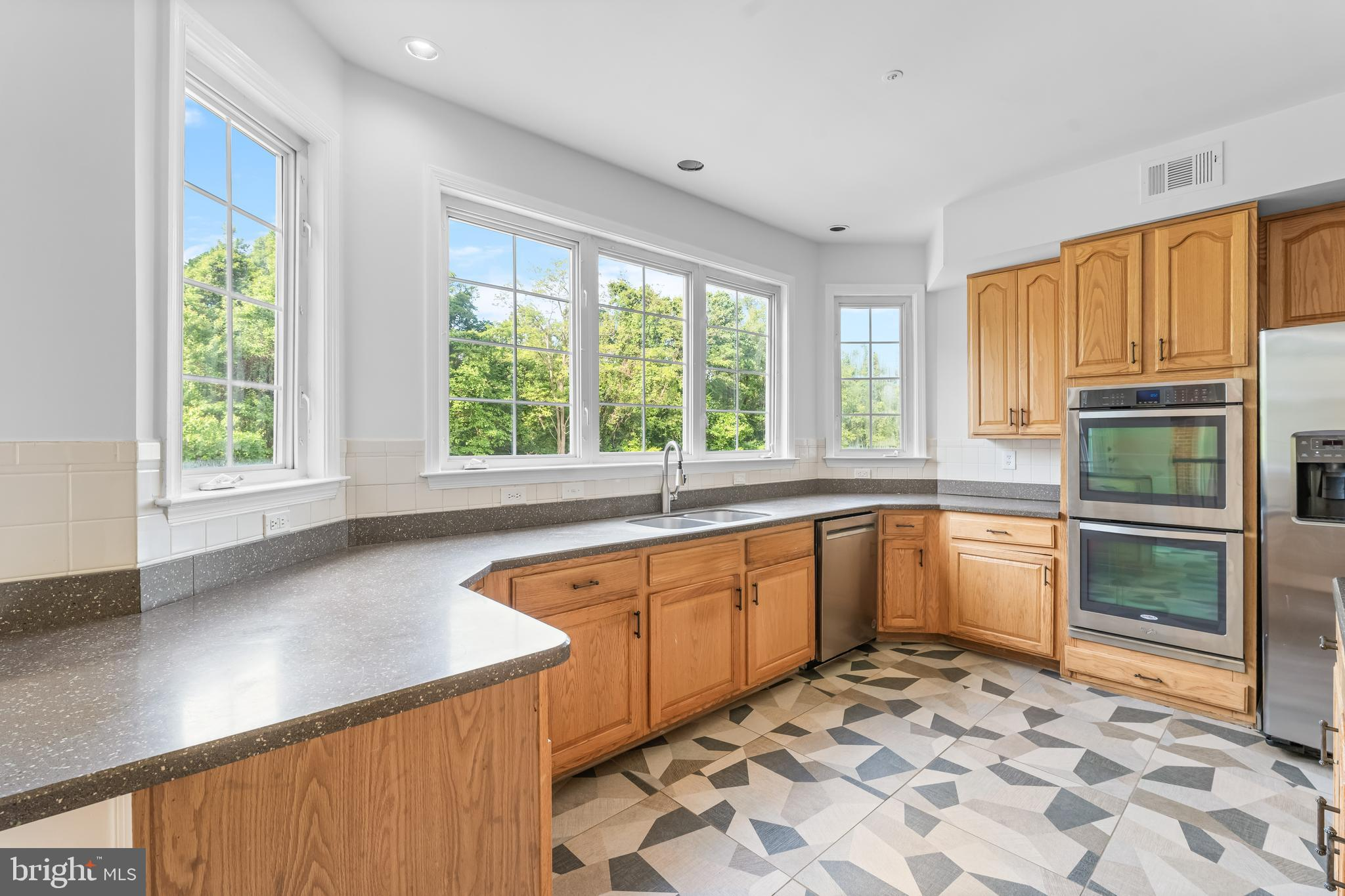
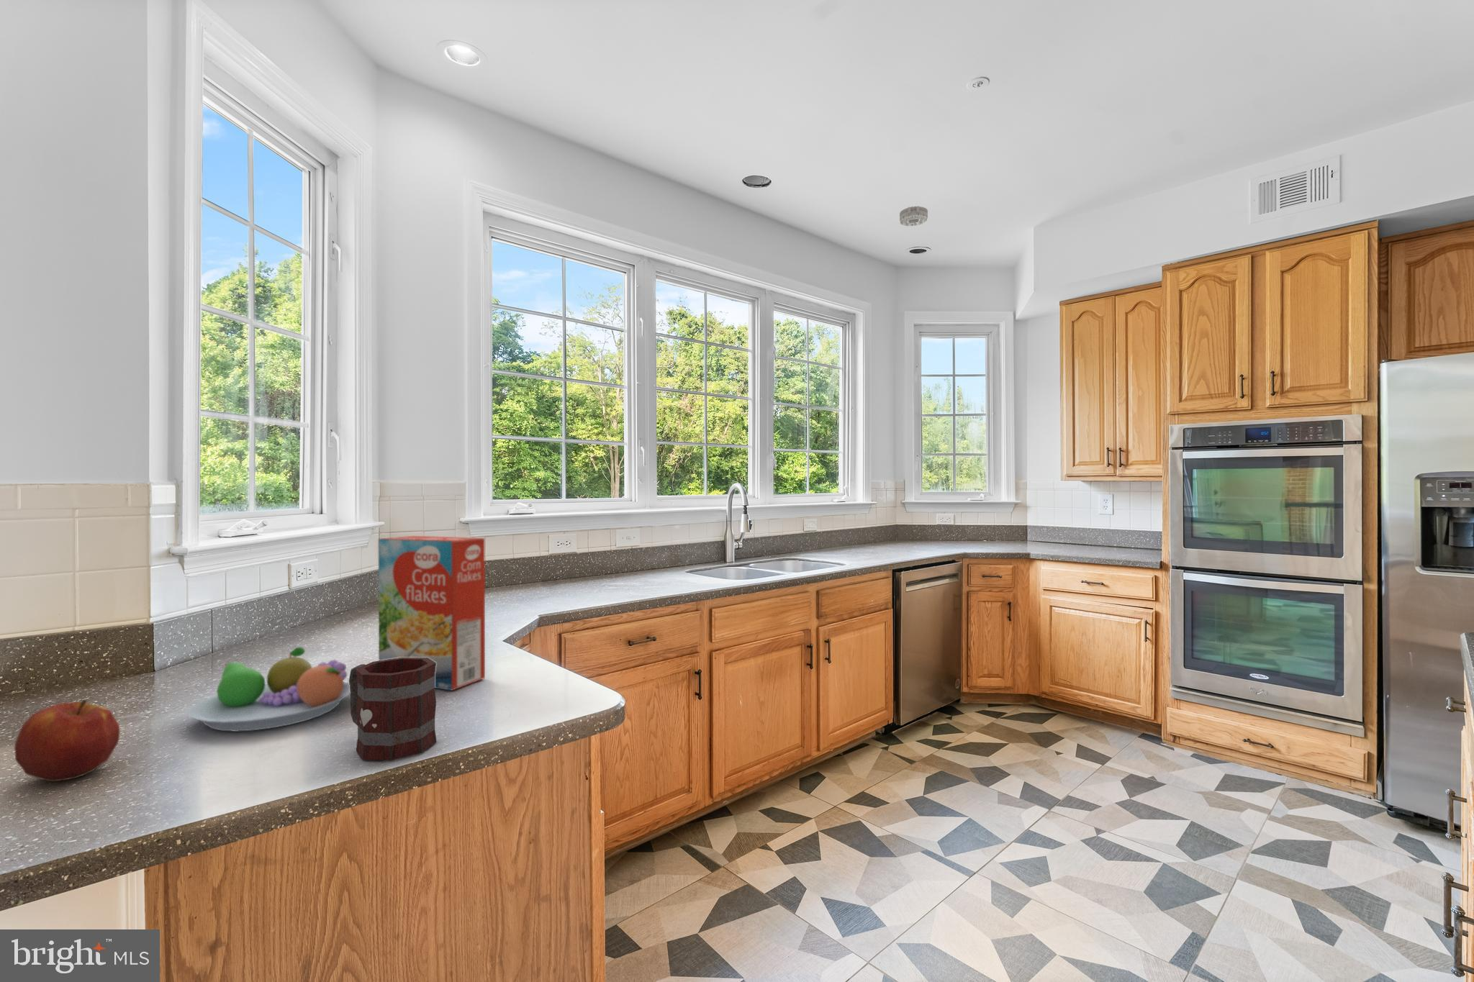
+ fruit bowl (274, 684)
+ smoke detector (913, 215)
+ apple (68, 738)
+ mug (386, 704)
+ cereal box (432, 608)
